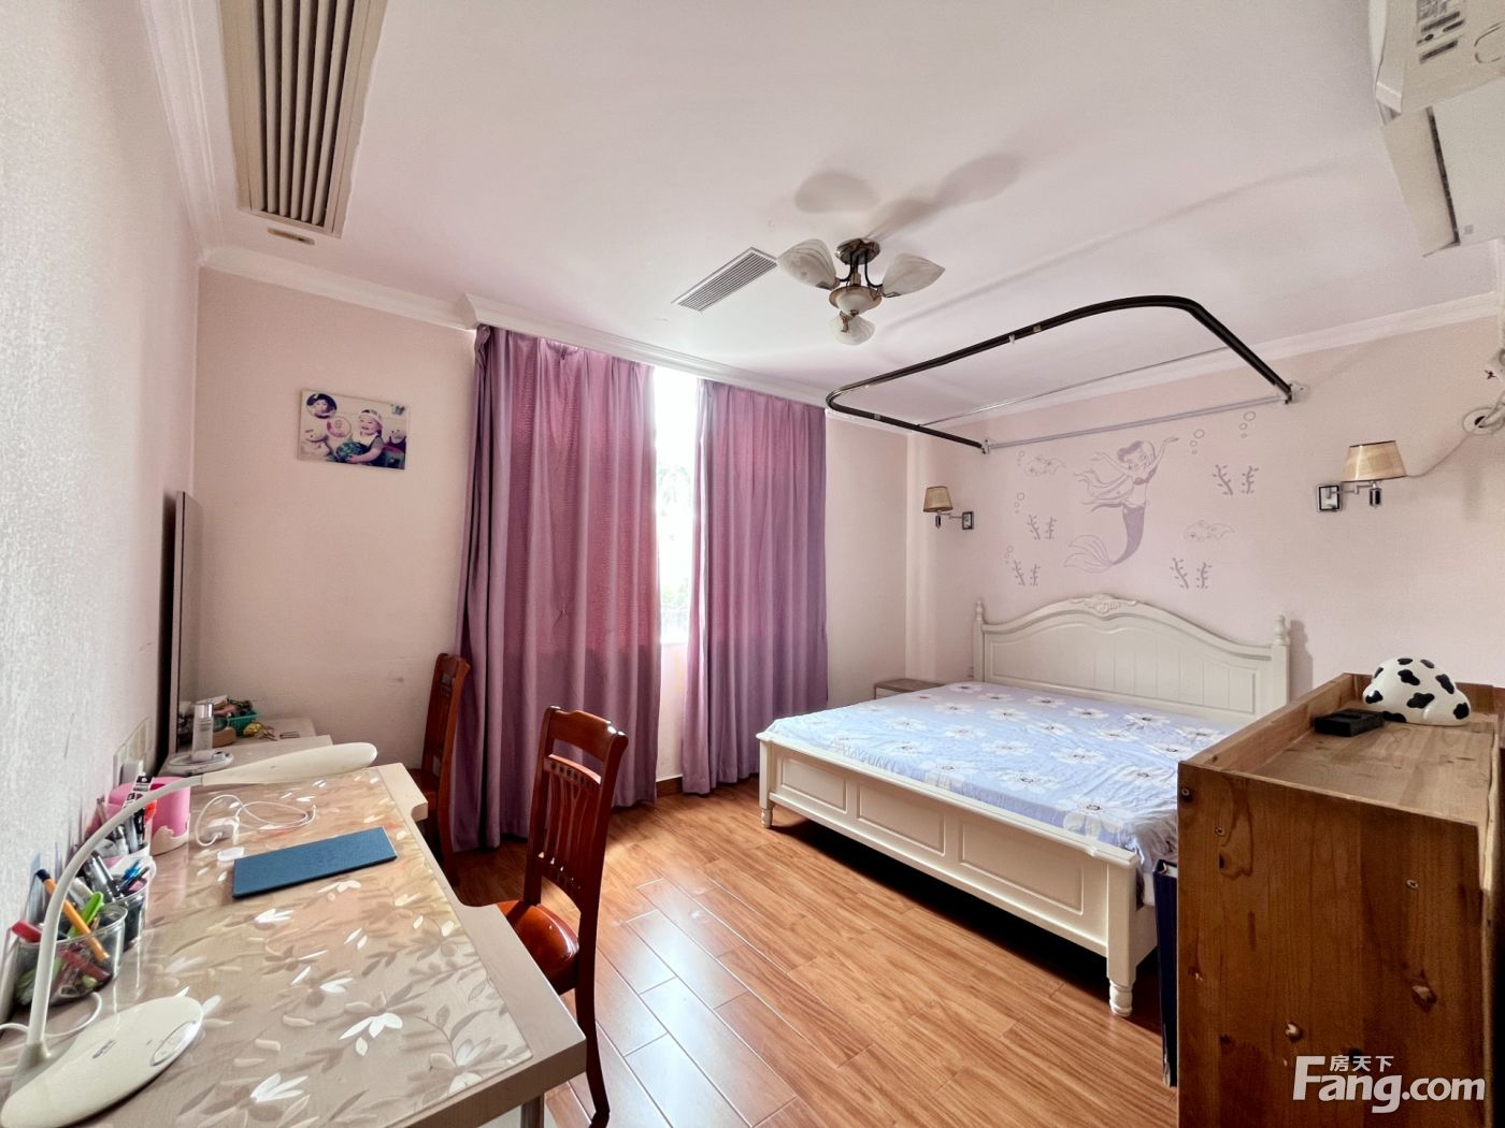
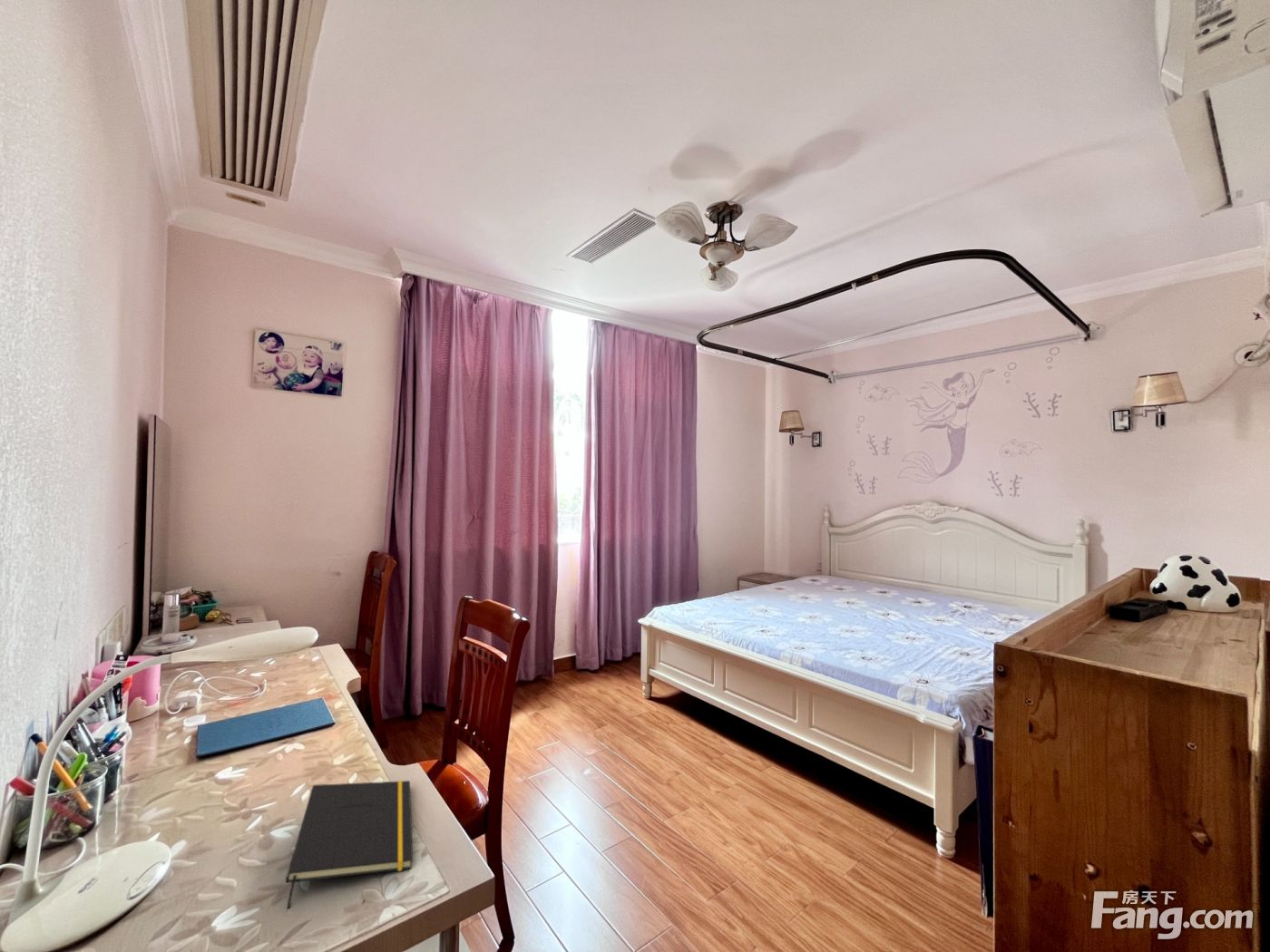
+ notepad (357, 823)
